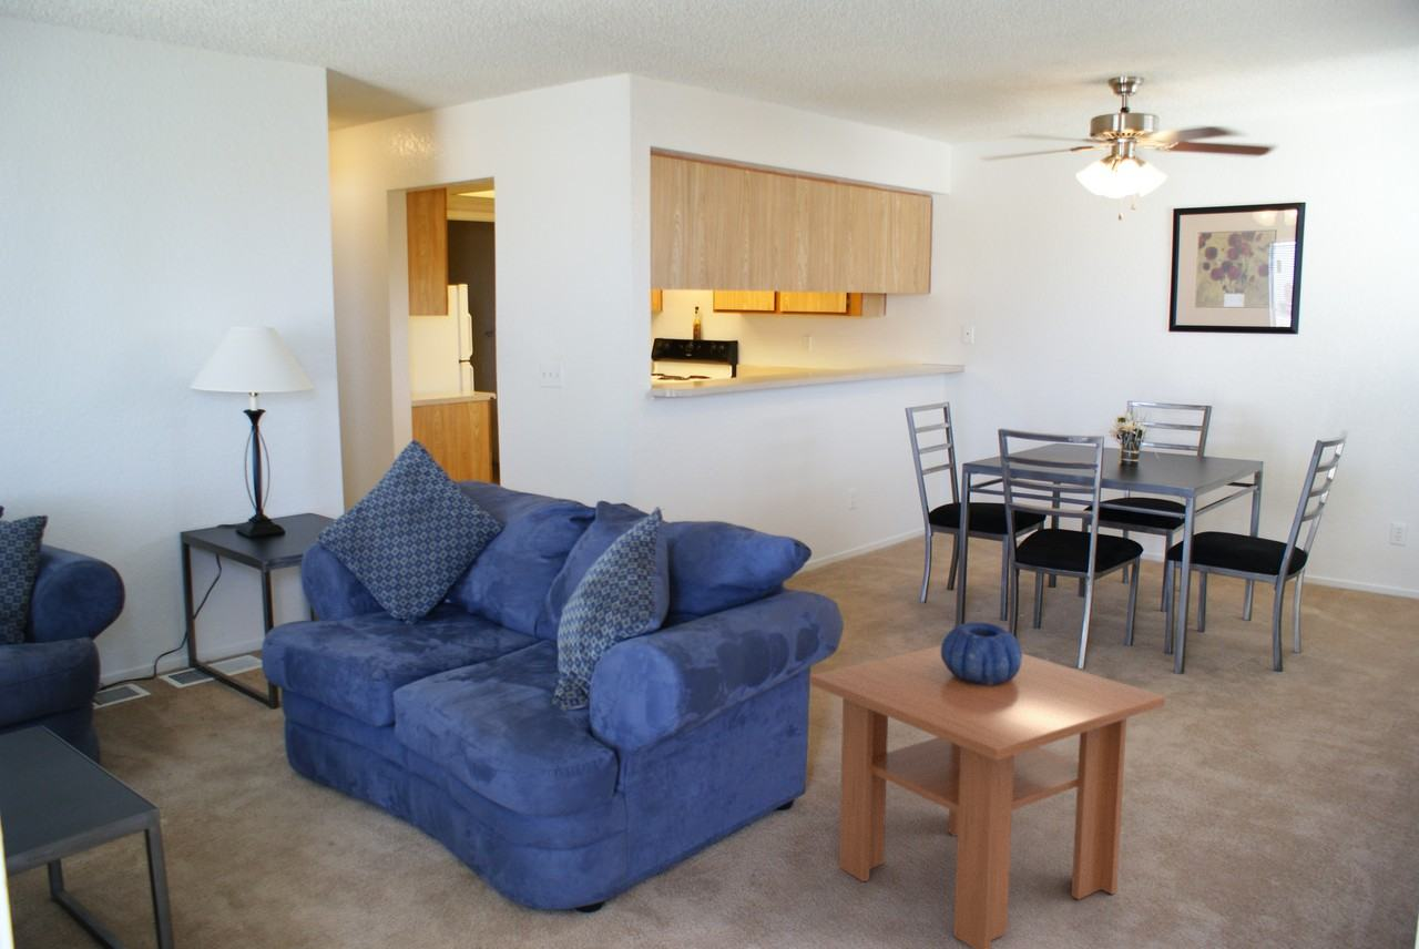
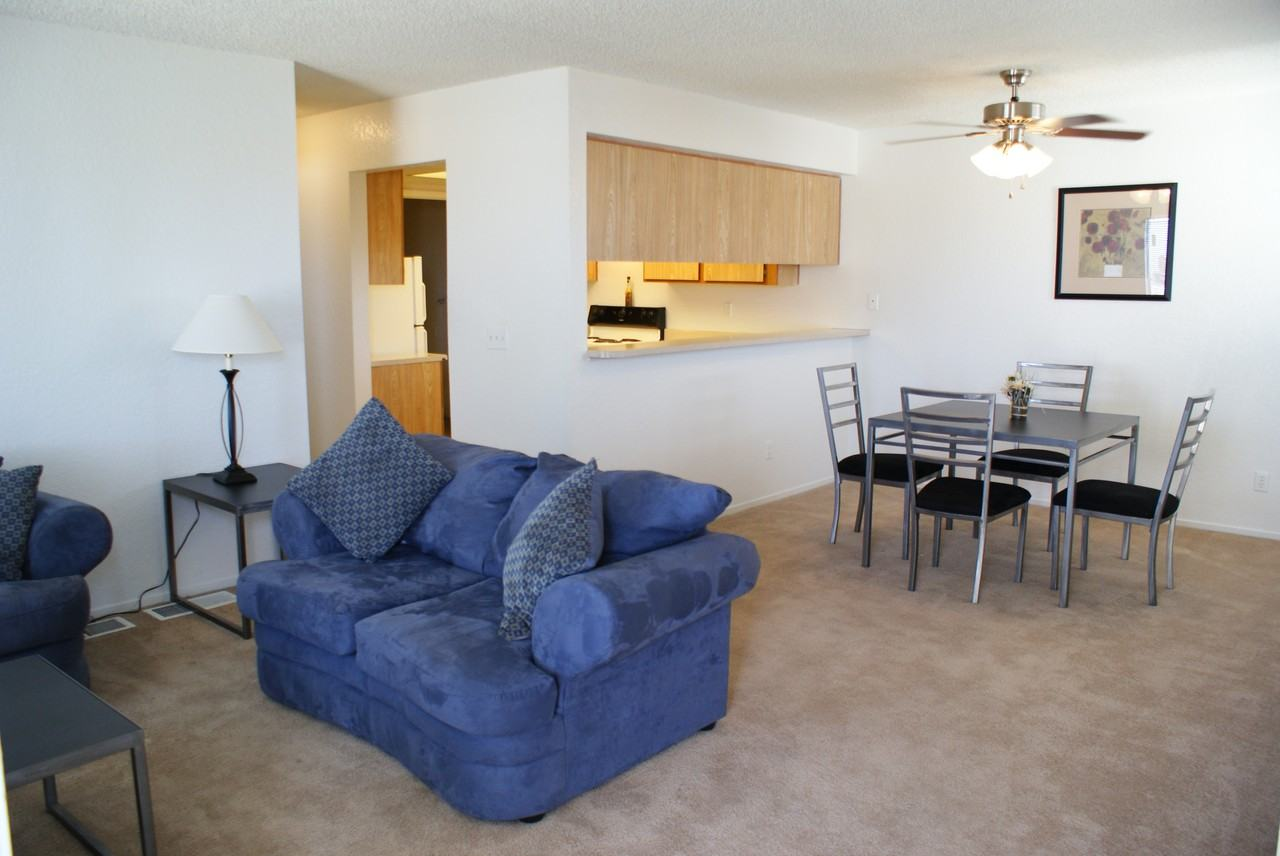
- coffee table (978, 783)
- decorative bowl (981, 651)
